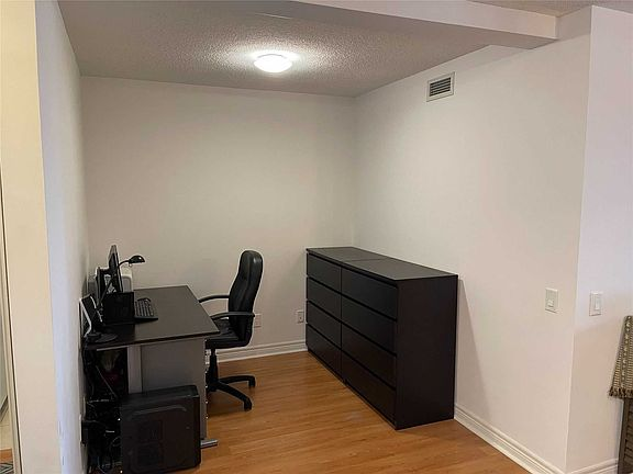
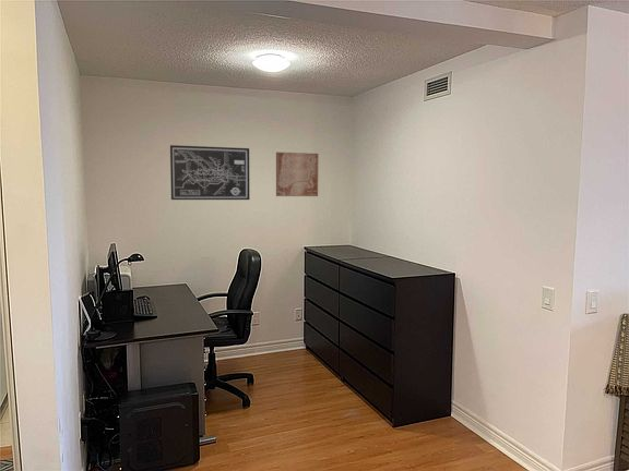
+ wall art (211, 173)
+ wall art (297, 174)
